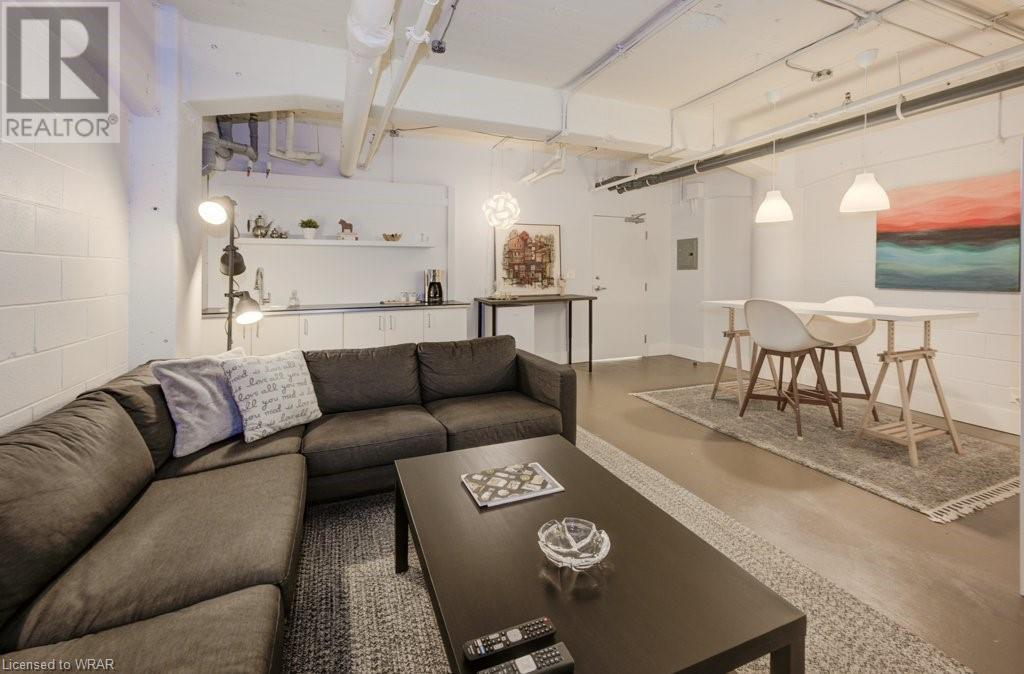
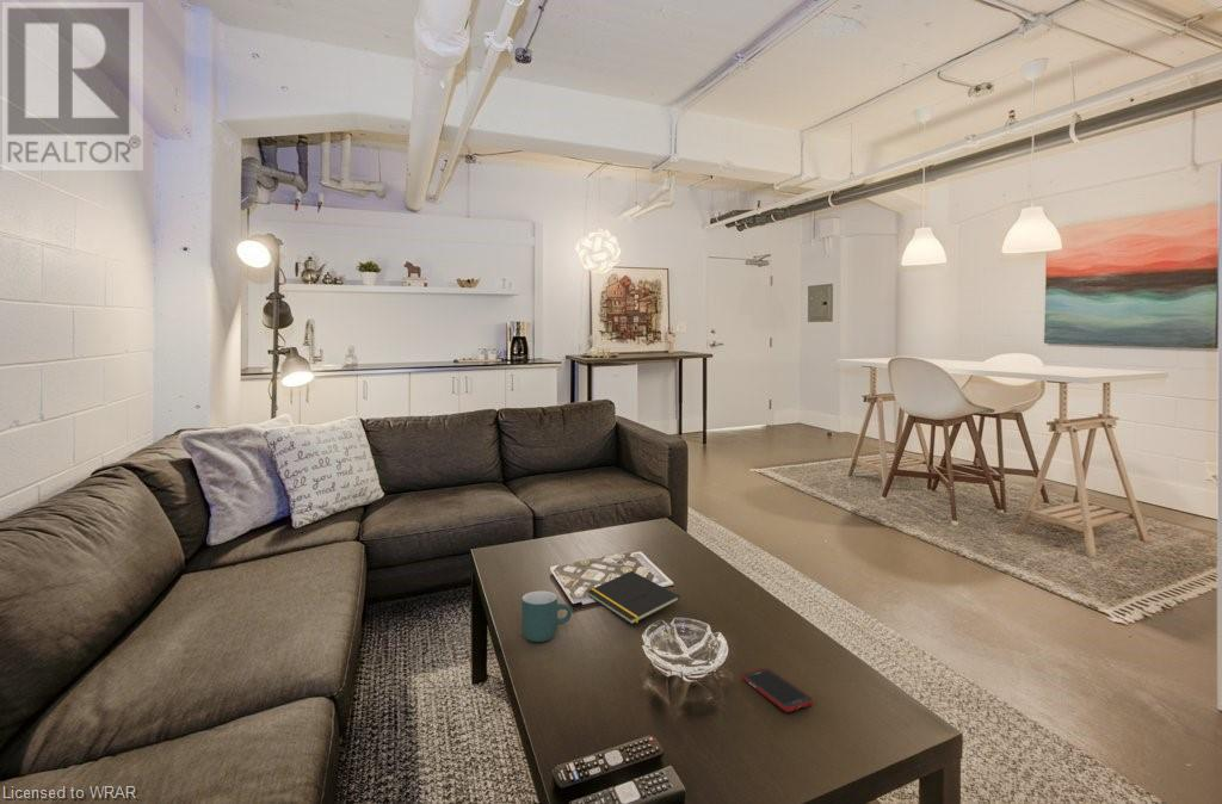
+ notepad (631, 595)
+ mug (544, 614)
+ cell phone (776, 688)
